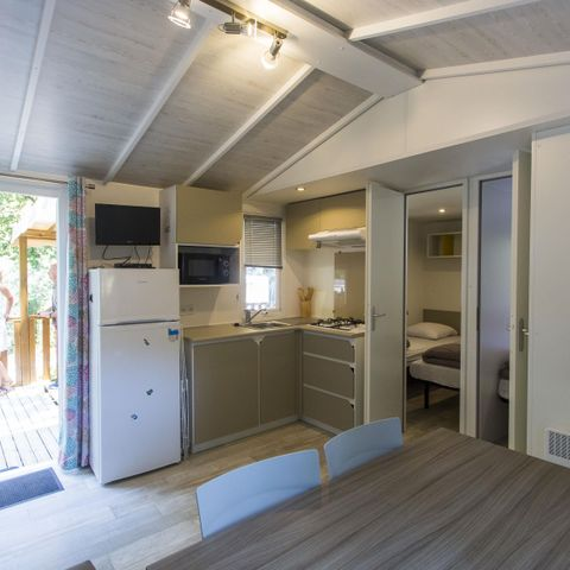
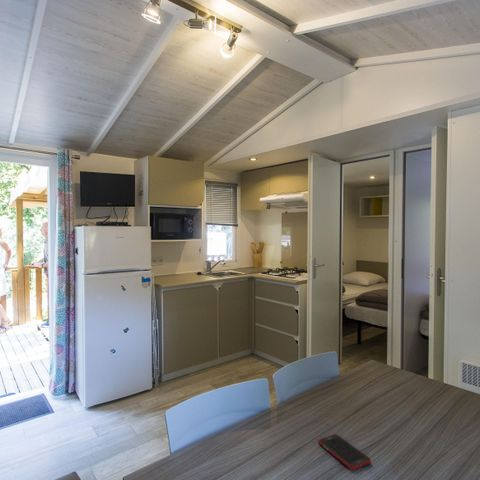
+ cell phone (343, 450)
